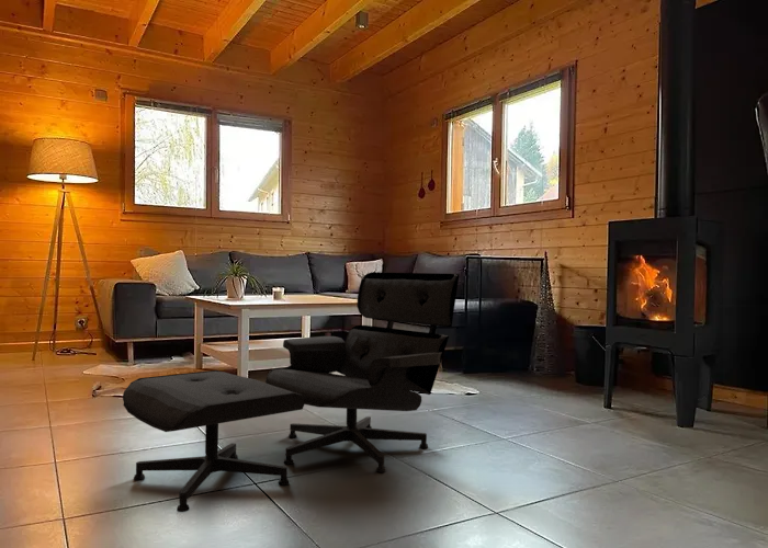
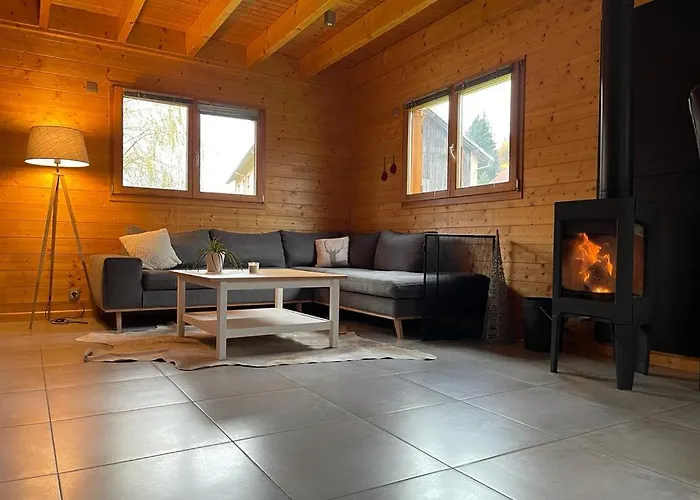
- lounge chair (304, 365)
